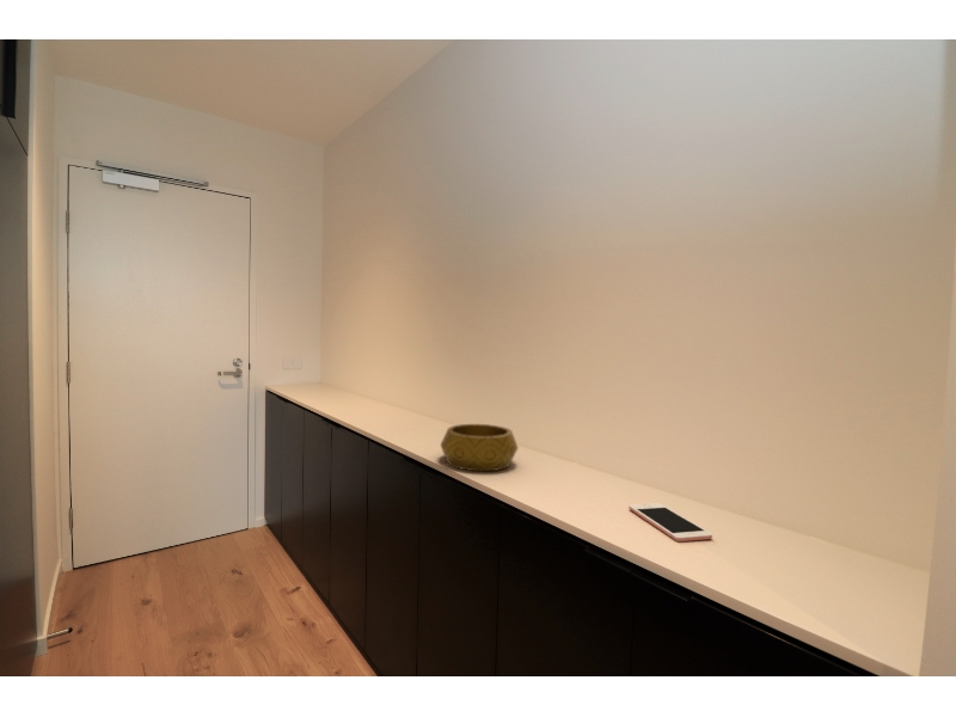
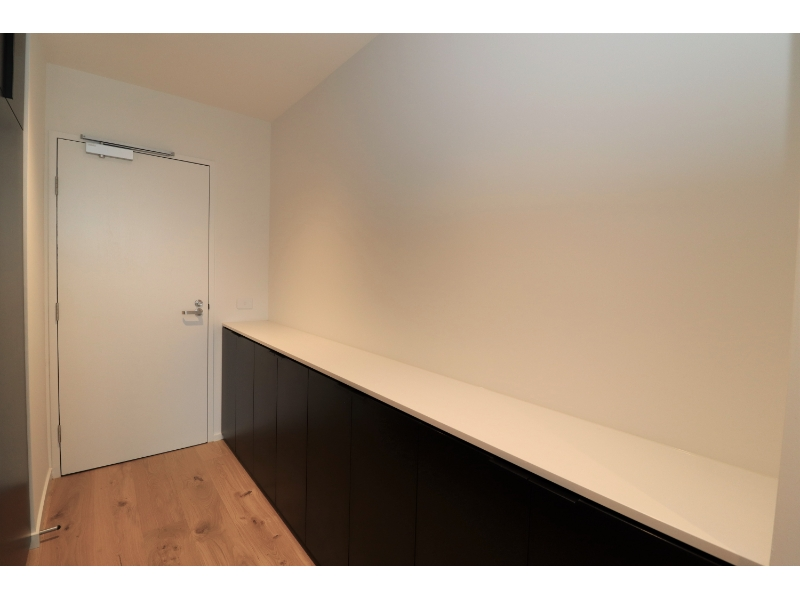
- cell phone (667, 520)
- decorative bowl (479, 446)
